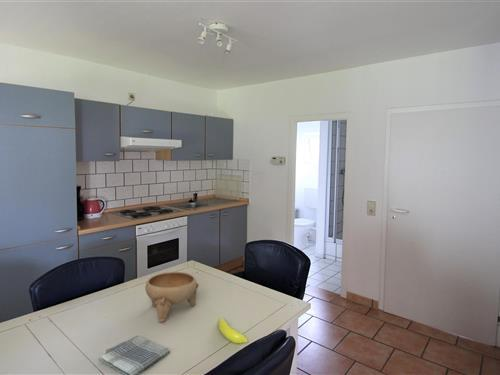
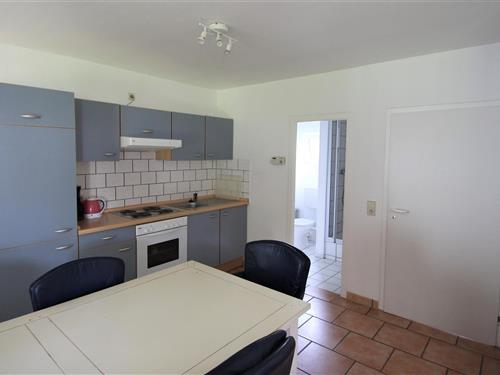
- bowl (169, 295)
- dish towel (134, 352)
- banana (230, 328)
